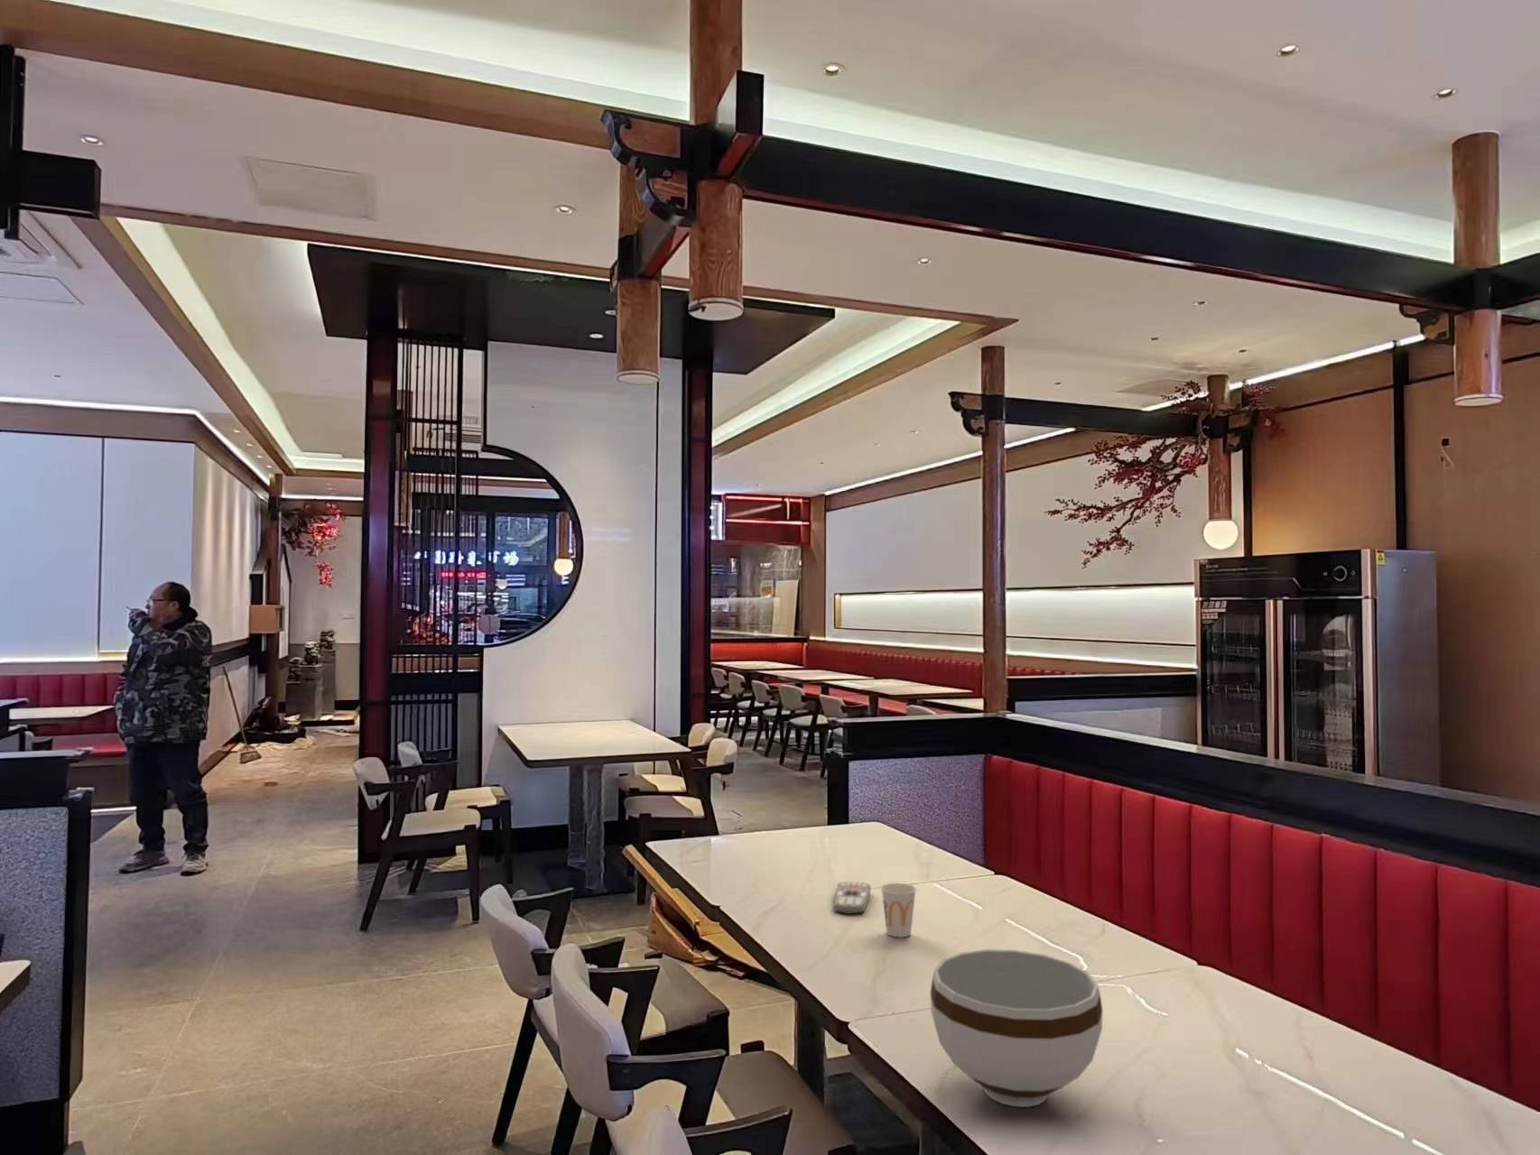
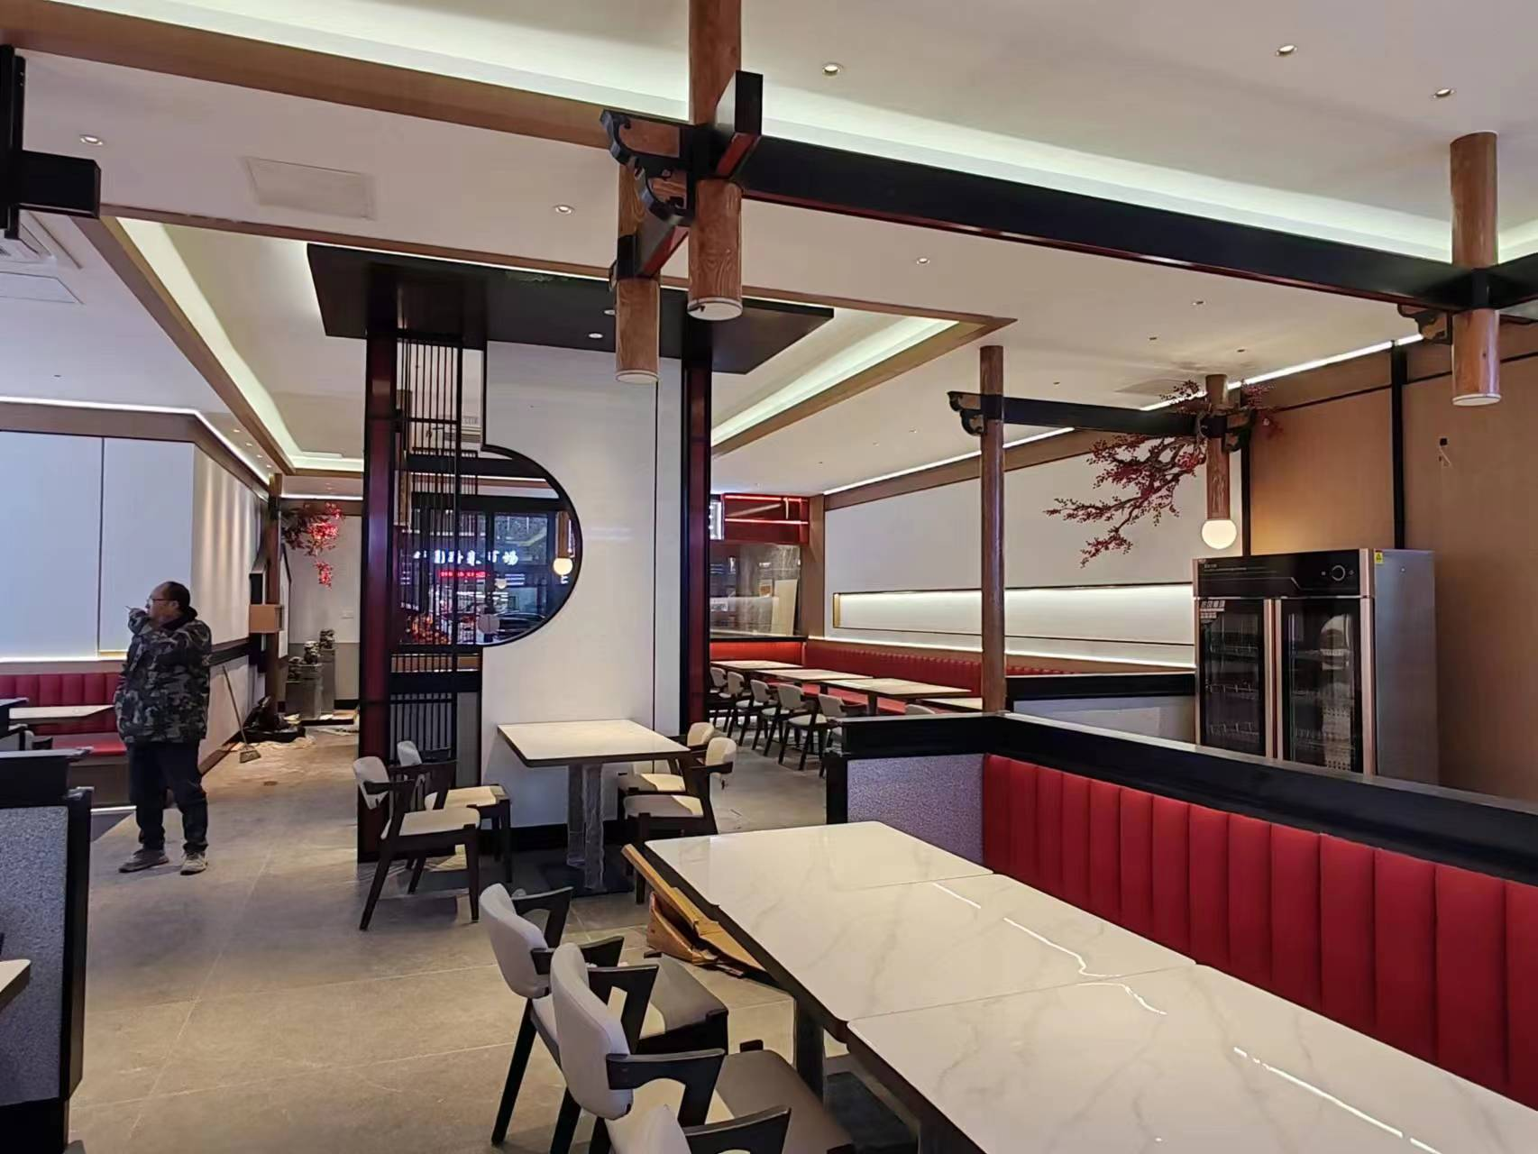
- cup (898, 910)
- bowl (1015, 1034)
- remote control (851, 897)
